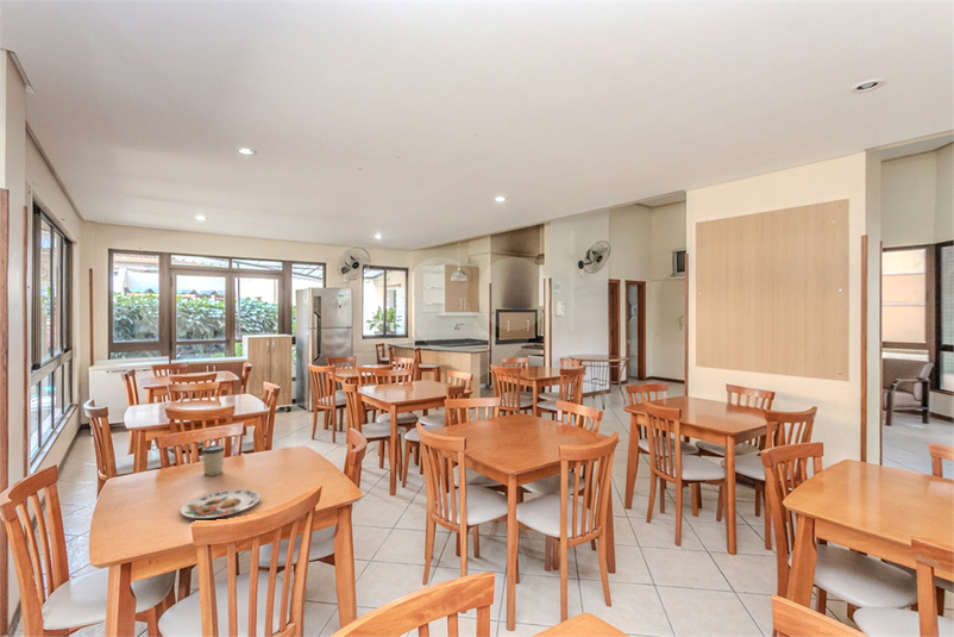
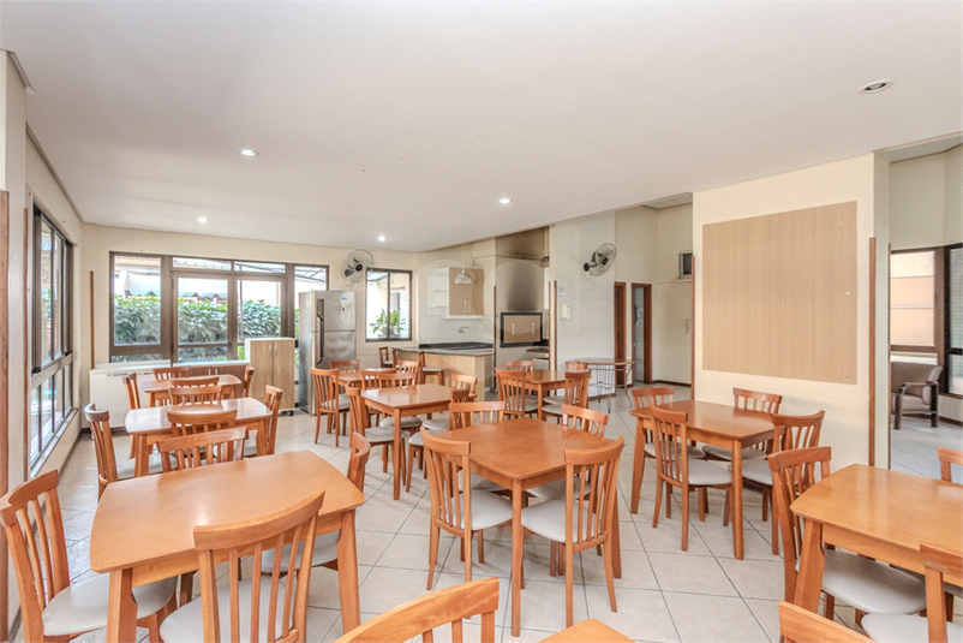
- cup (213, 460)
- plate (221, 504)
